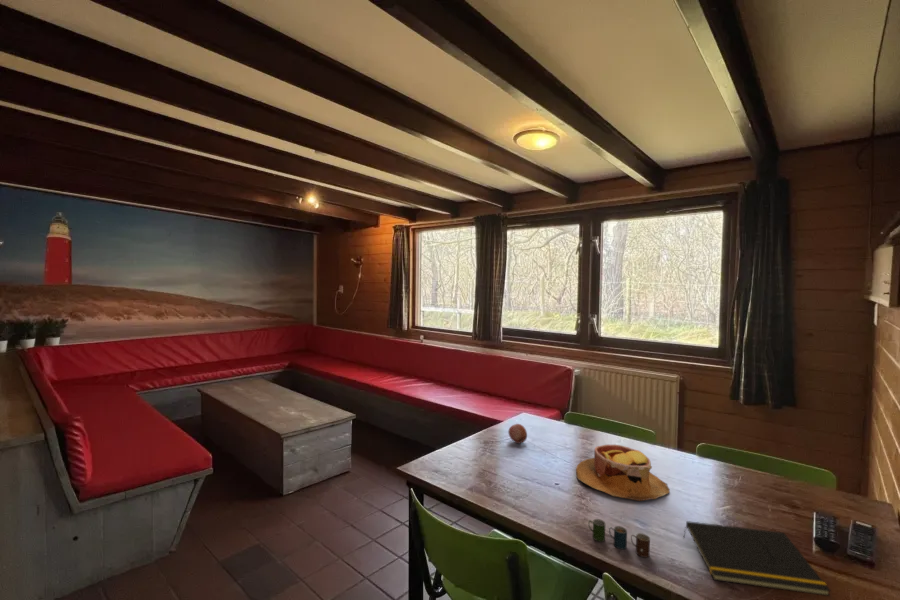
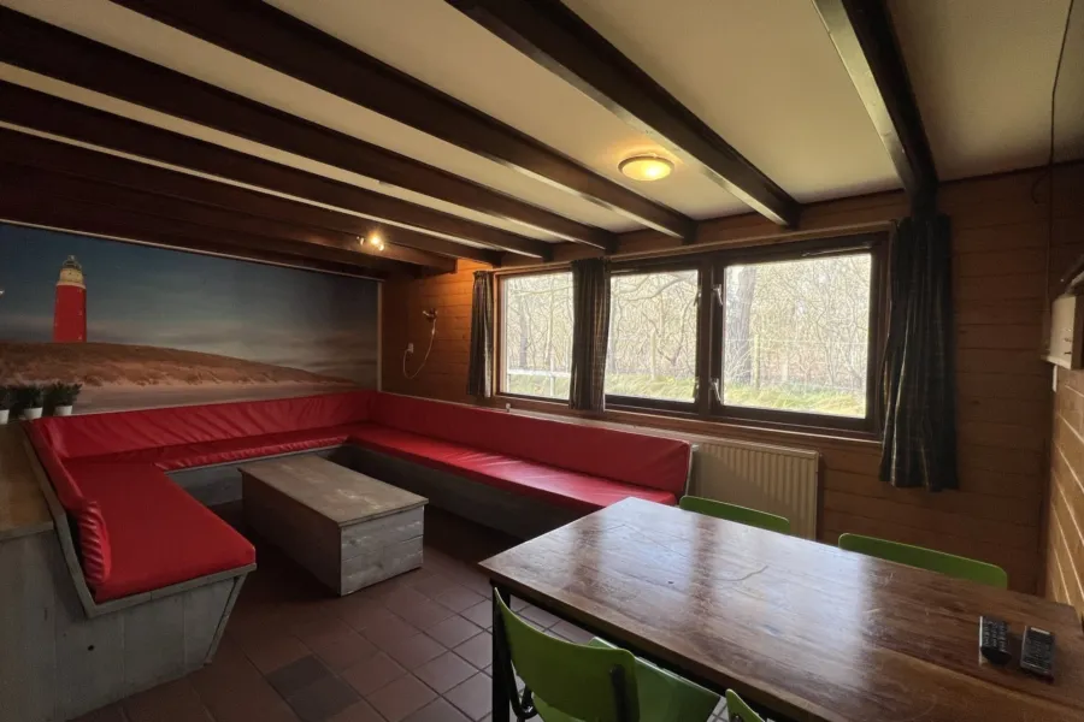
- cup (617, 531)
- notepad (750, 554)
- bowl (621, 465)
- fruit (517, 433)
